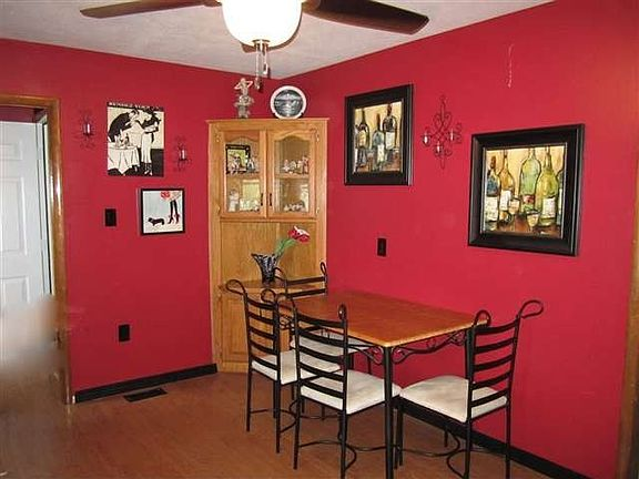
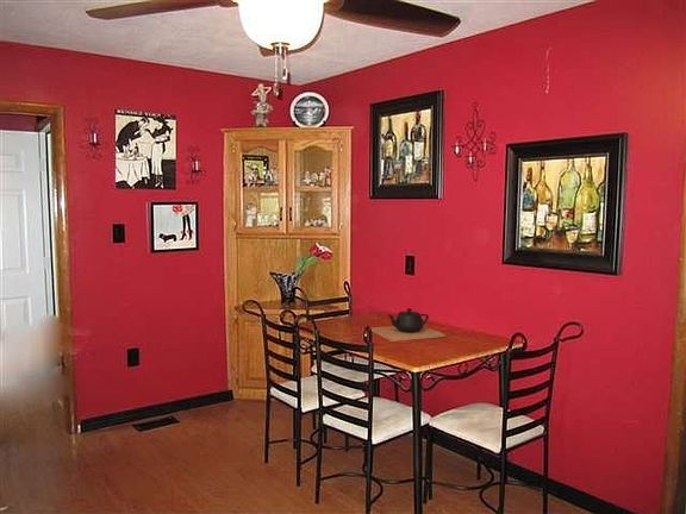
+ teapot (406, 320)
